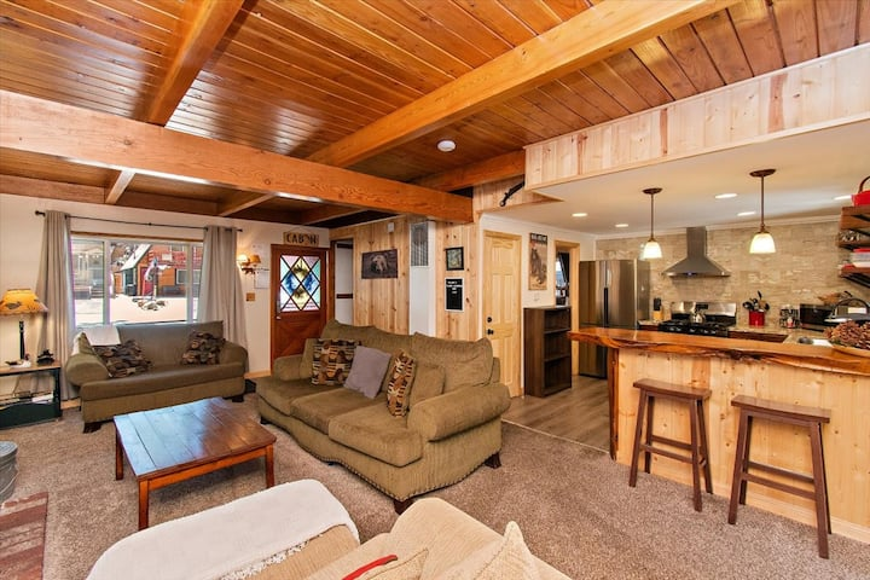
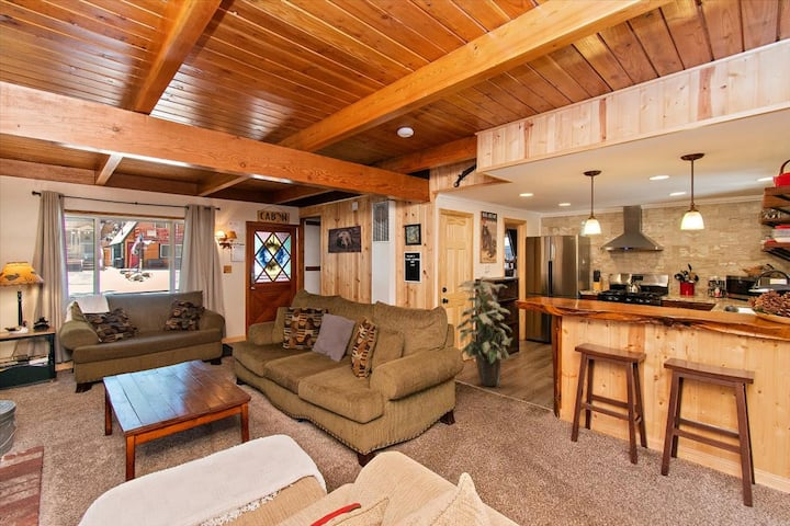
+ indoor plant (484, 330)
